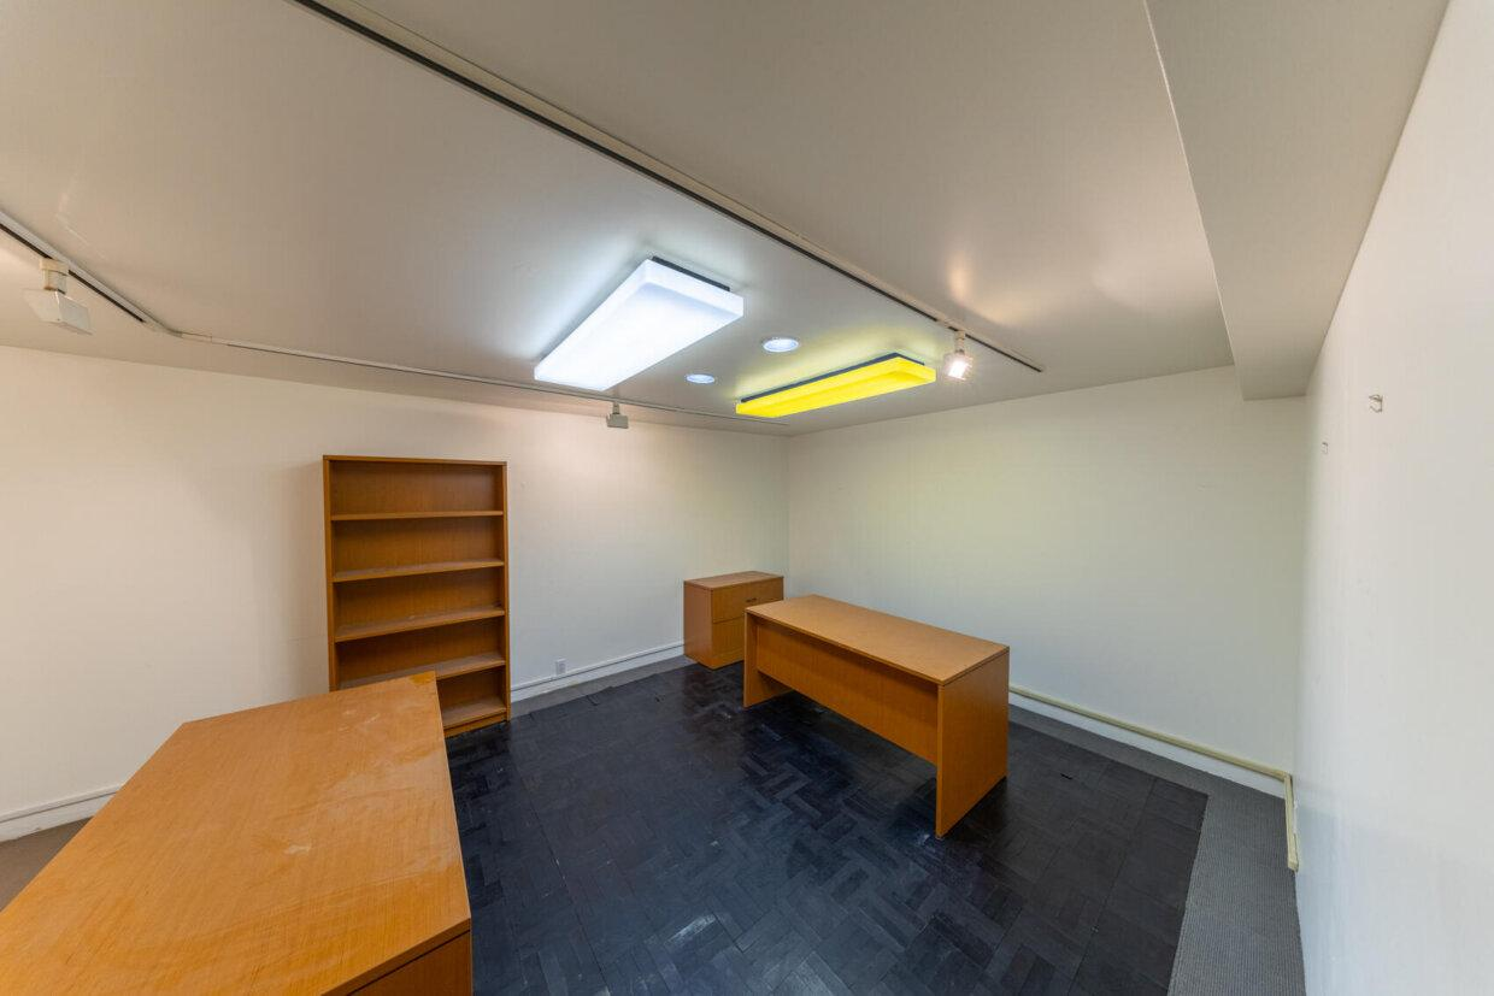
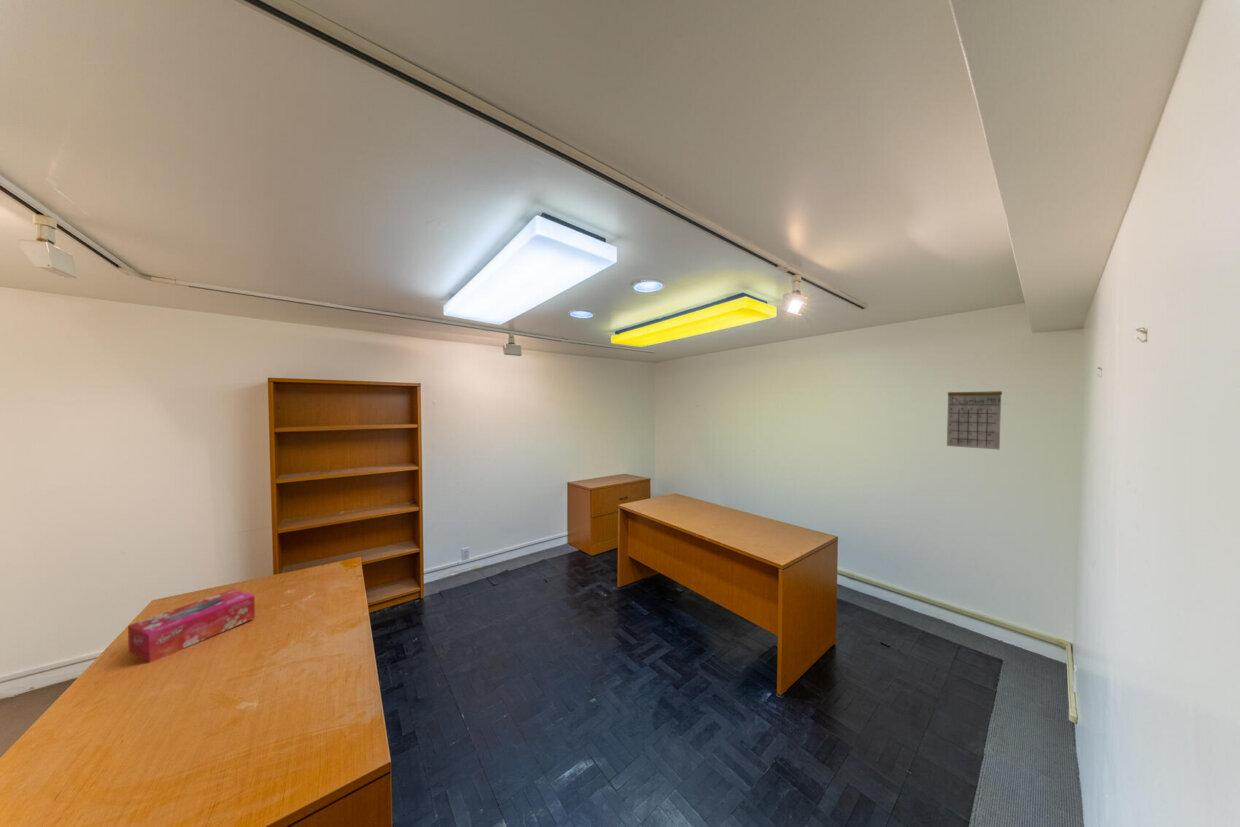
+ calendar (973, 413)
+ tissue box (196, 621)
